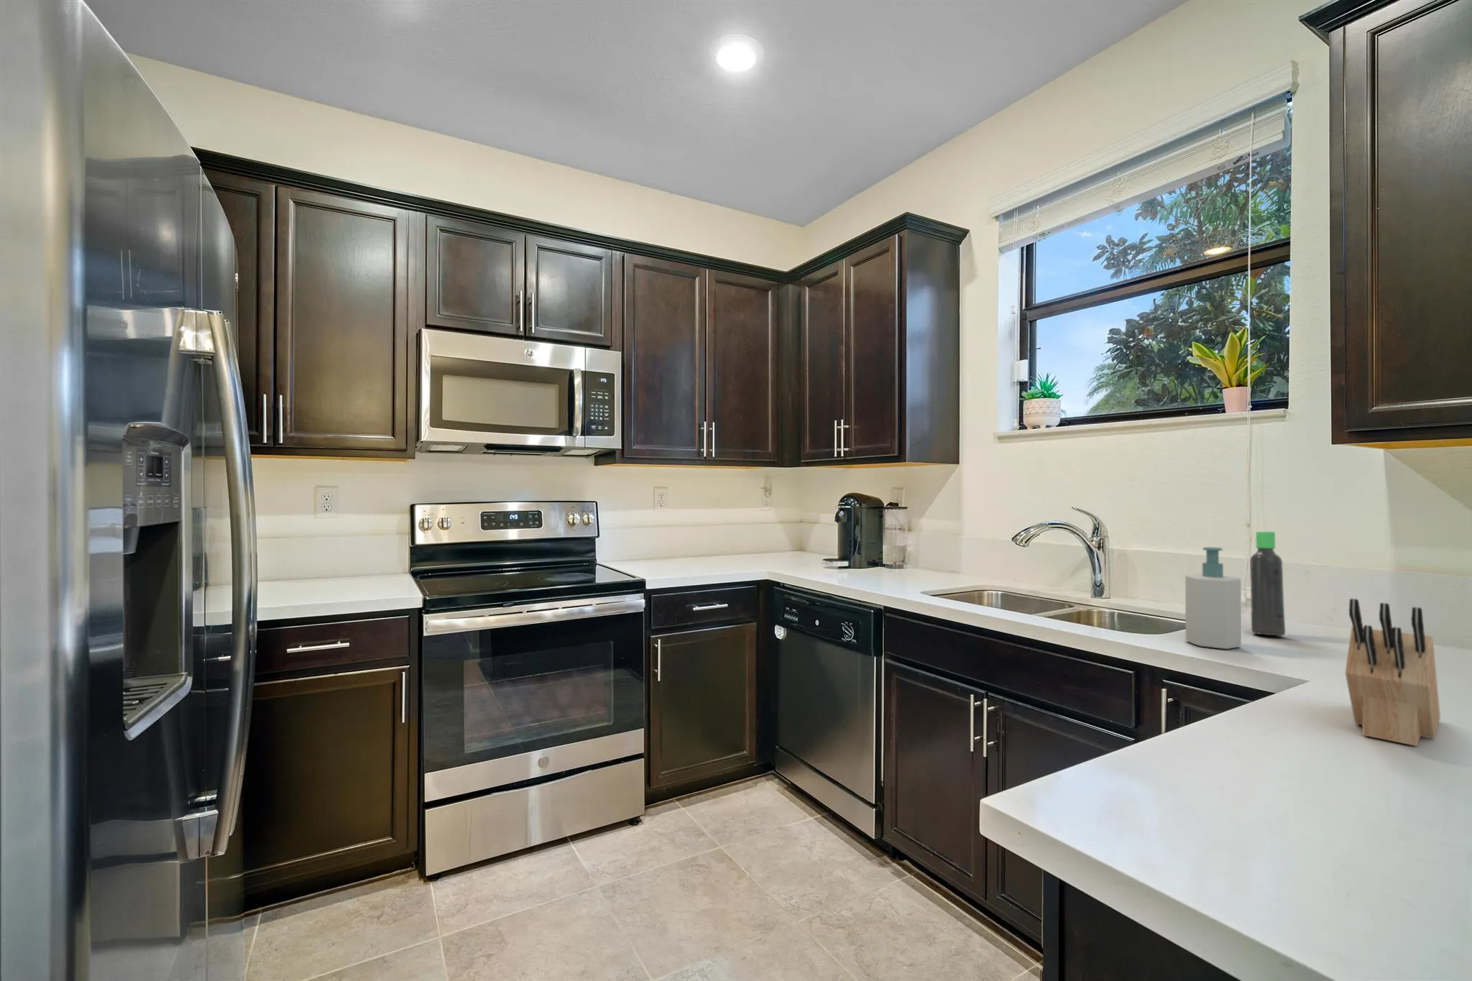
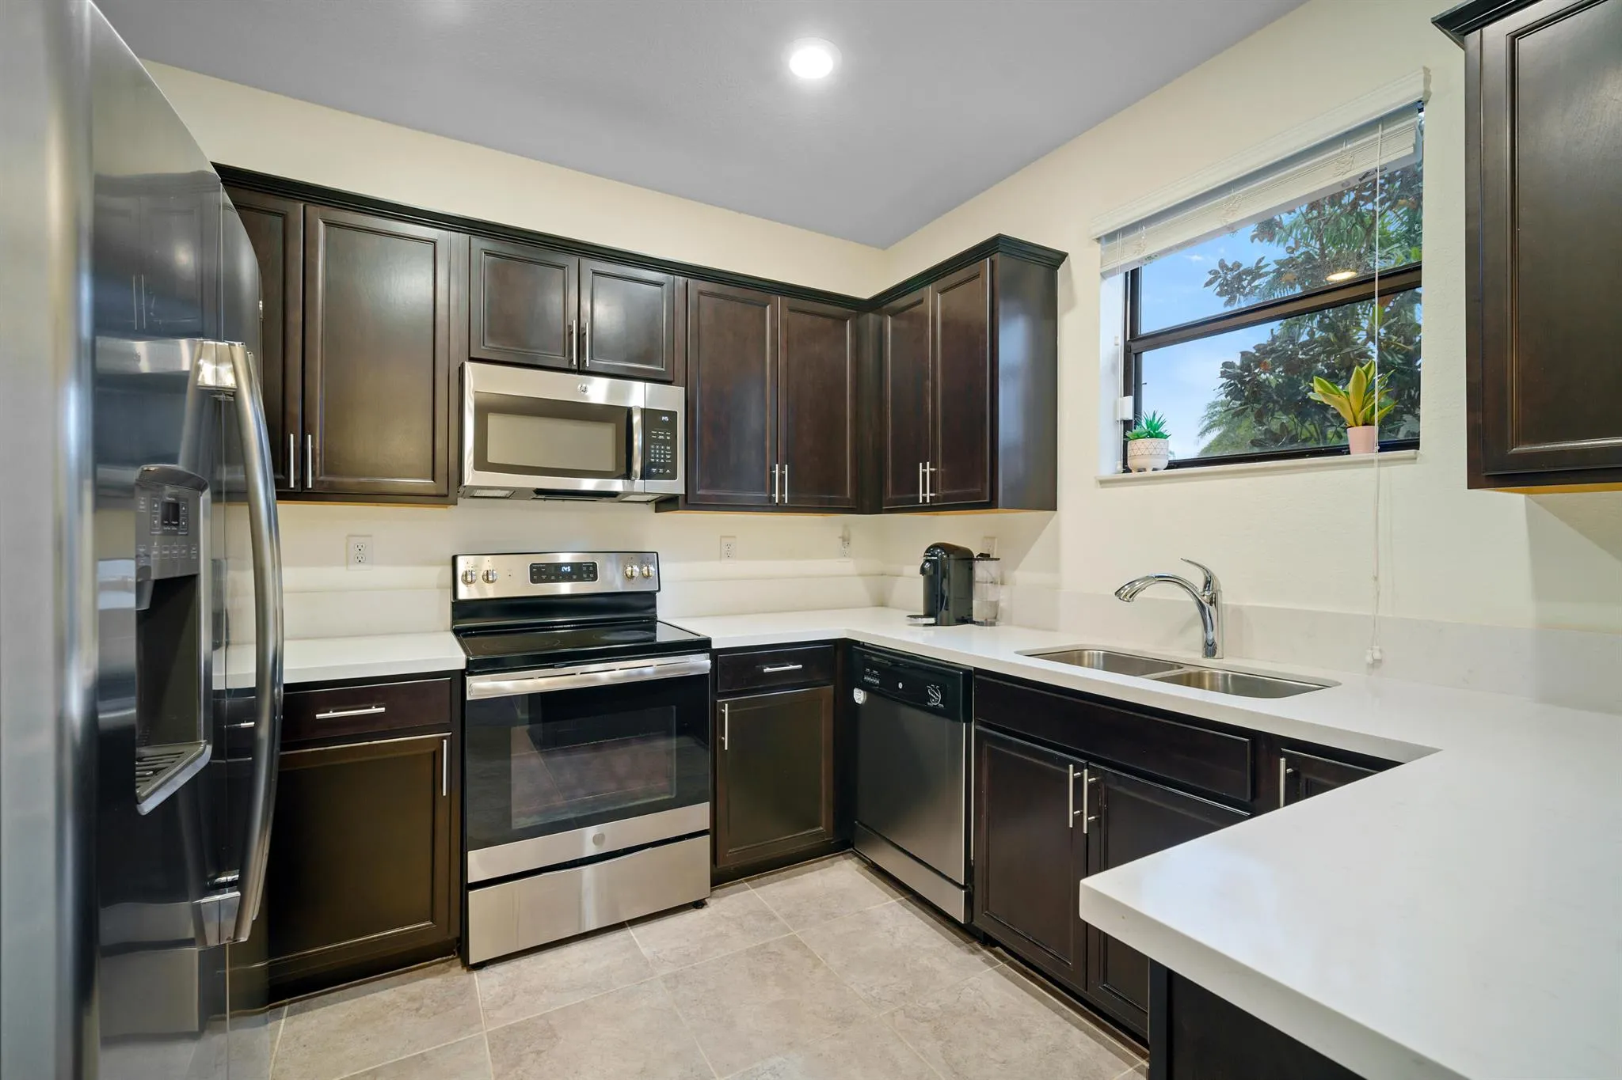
- soap bottle (1213, 596)
- knife block (1393, 662)
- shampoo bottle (1267, 582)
